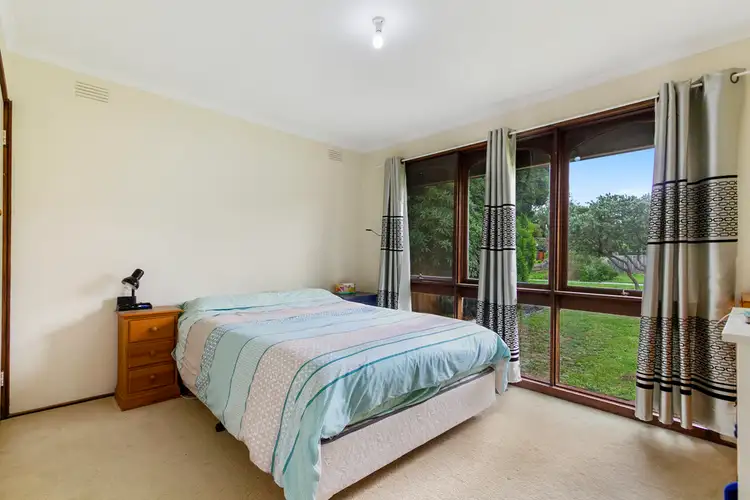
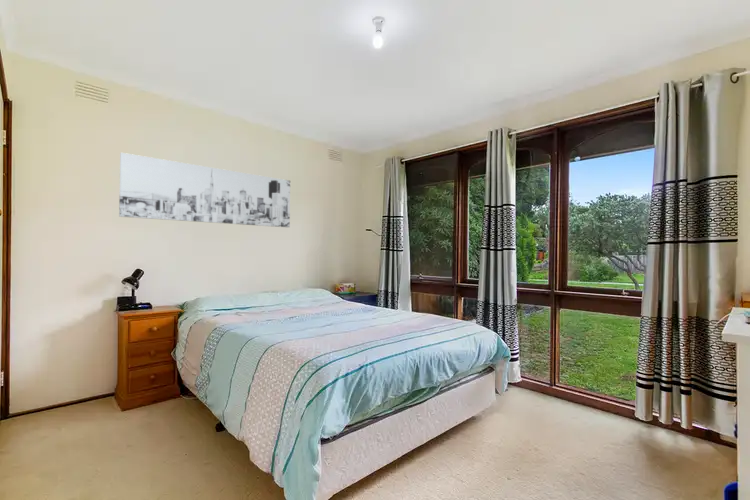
+ wall art (217, 195)
